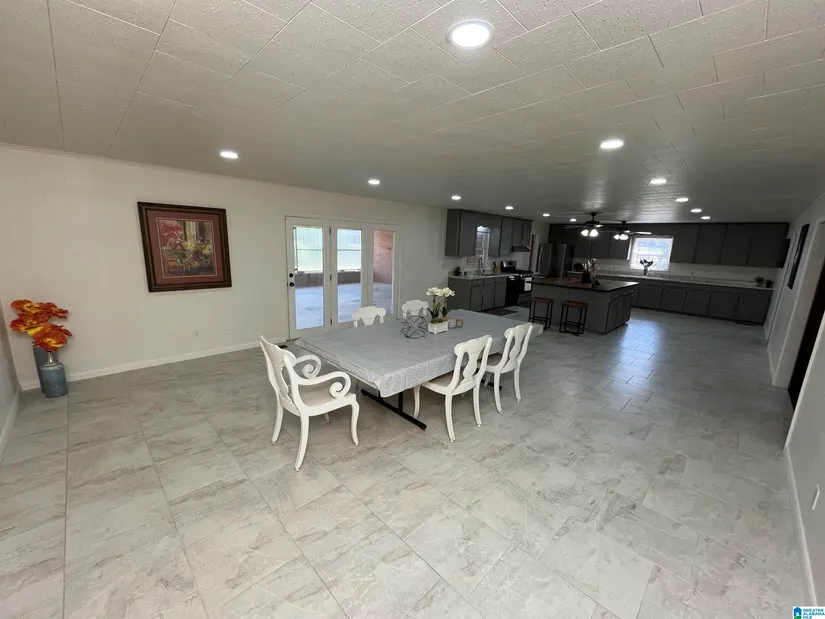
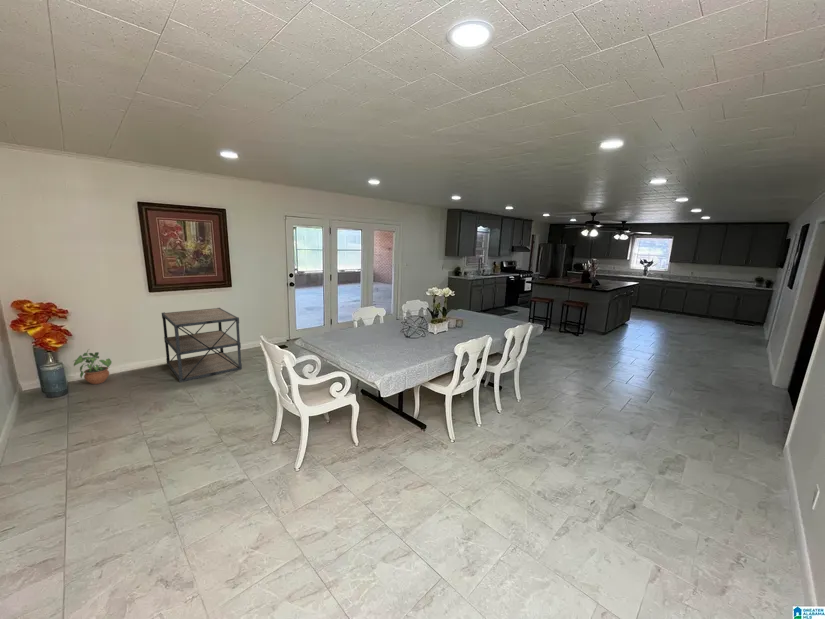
+ potted plant (93, 365)
+ shelving unit (201, 341)
